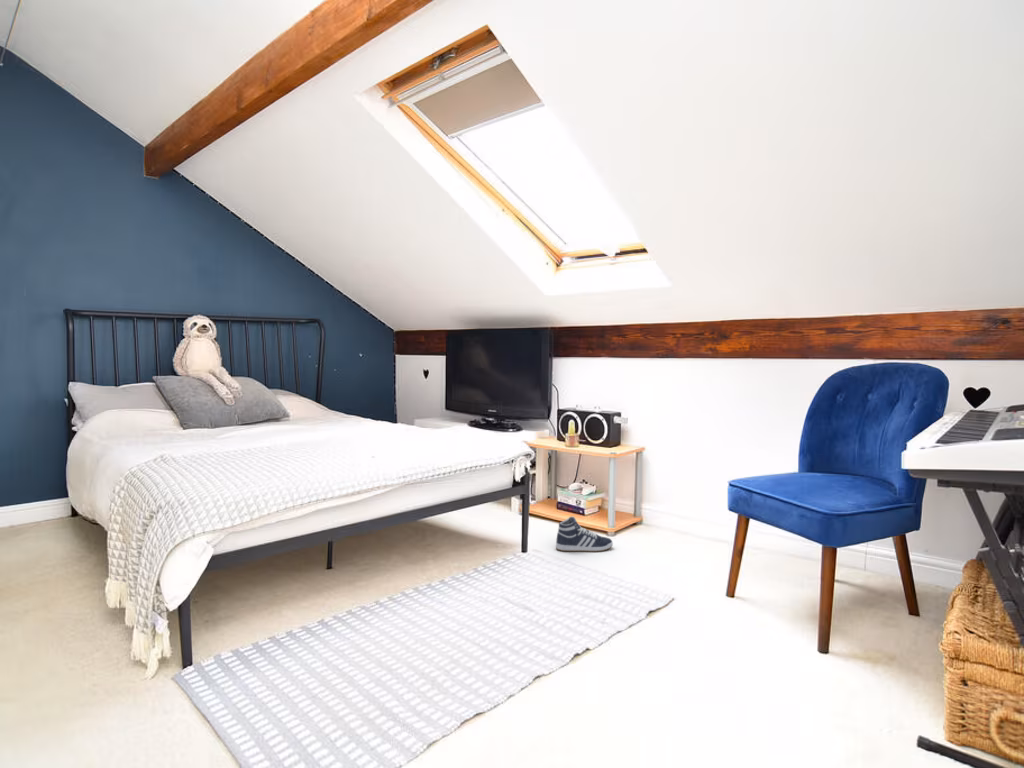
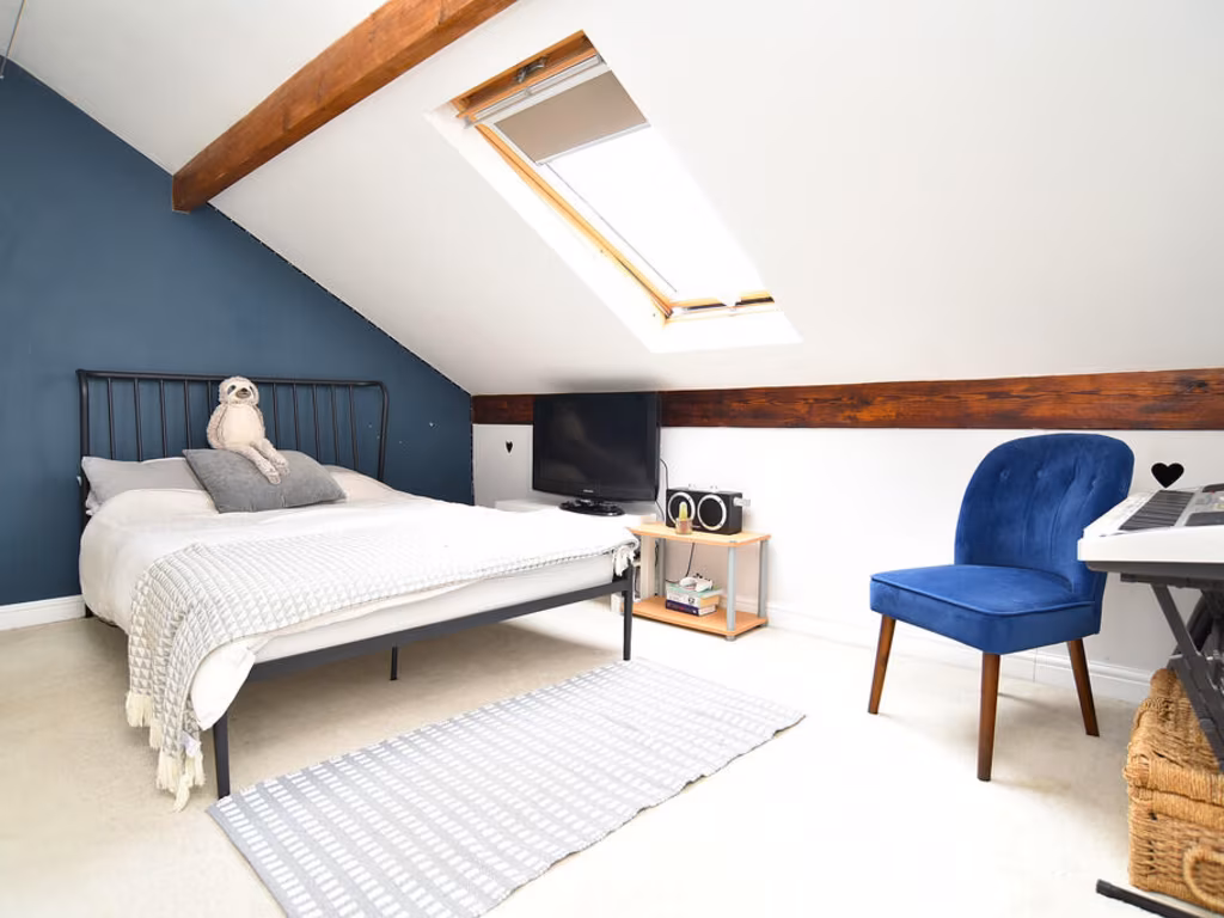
- sneaker (584, 533)
